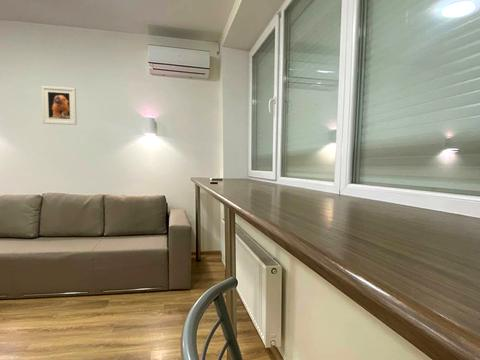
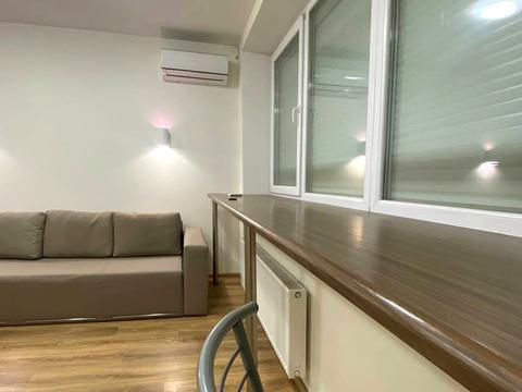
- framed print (59, 105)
